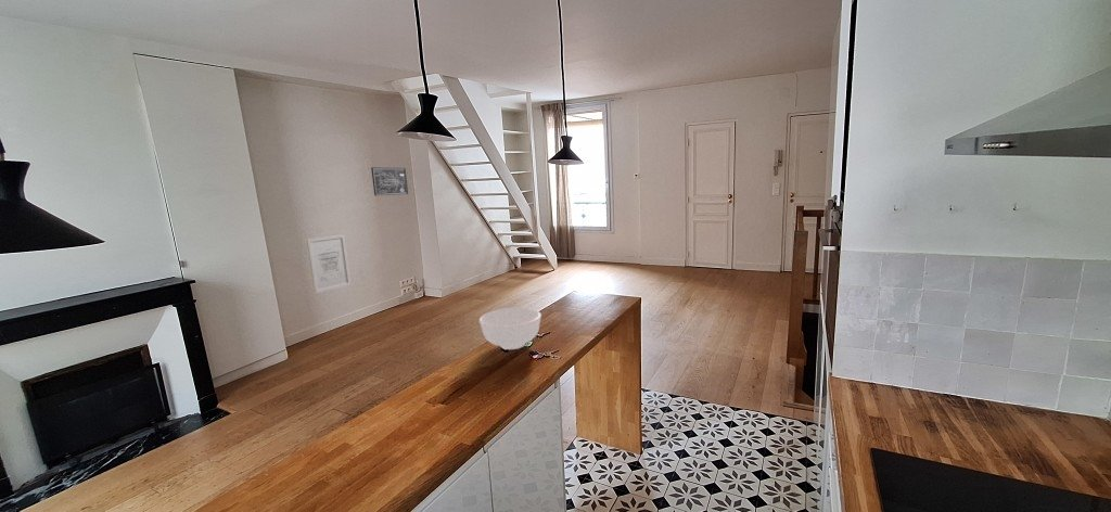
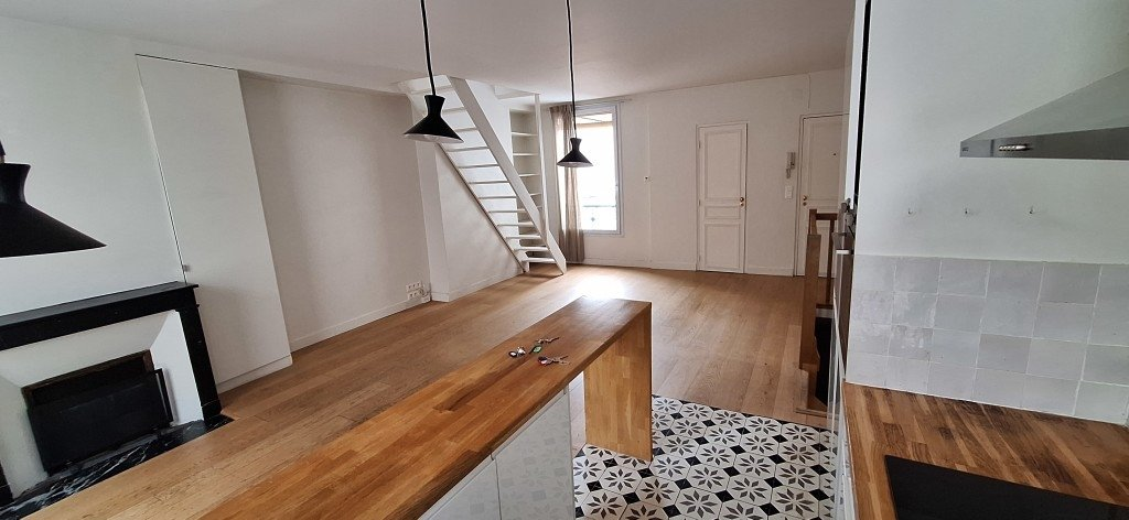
- wall art (330, 263)
- bowl (511, 330)
- wall art (390, 181)
